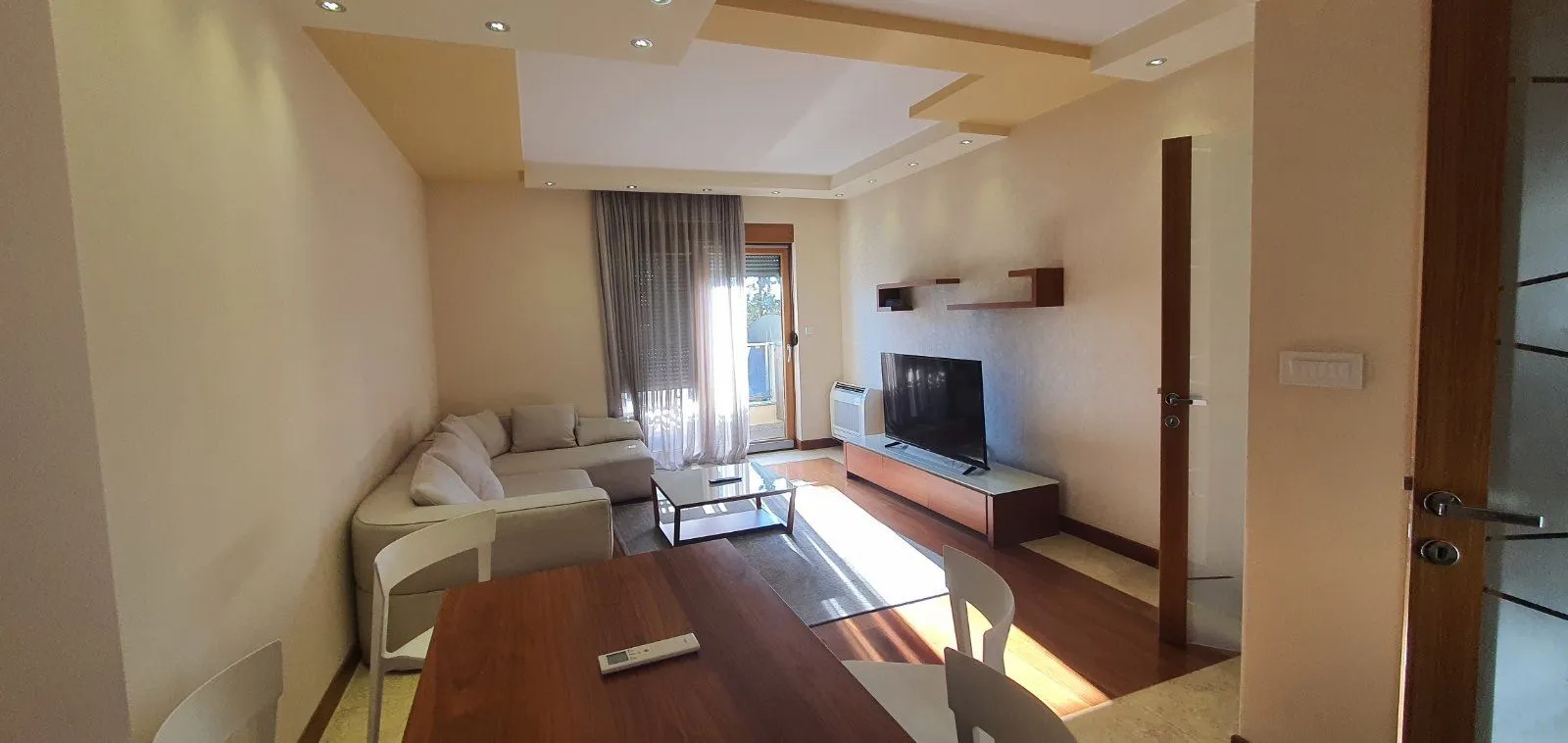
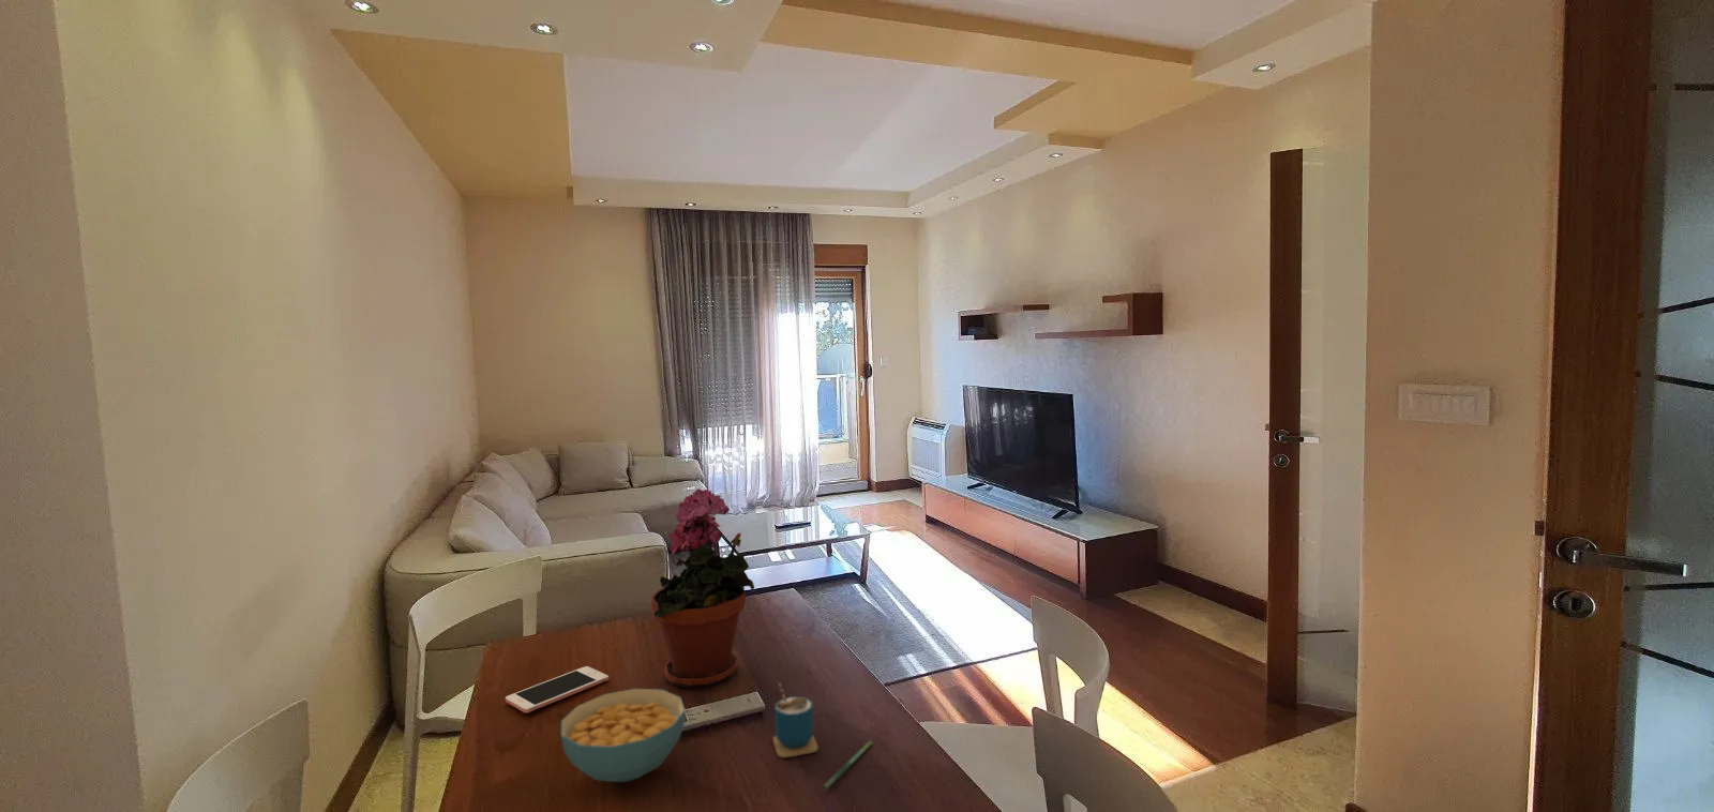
+ pen (848, 764)
+ cell phone (559, 687)
+ cup (794, 711)
+ potted plant (702, 580)
+ cereal bowl (624, 743)
